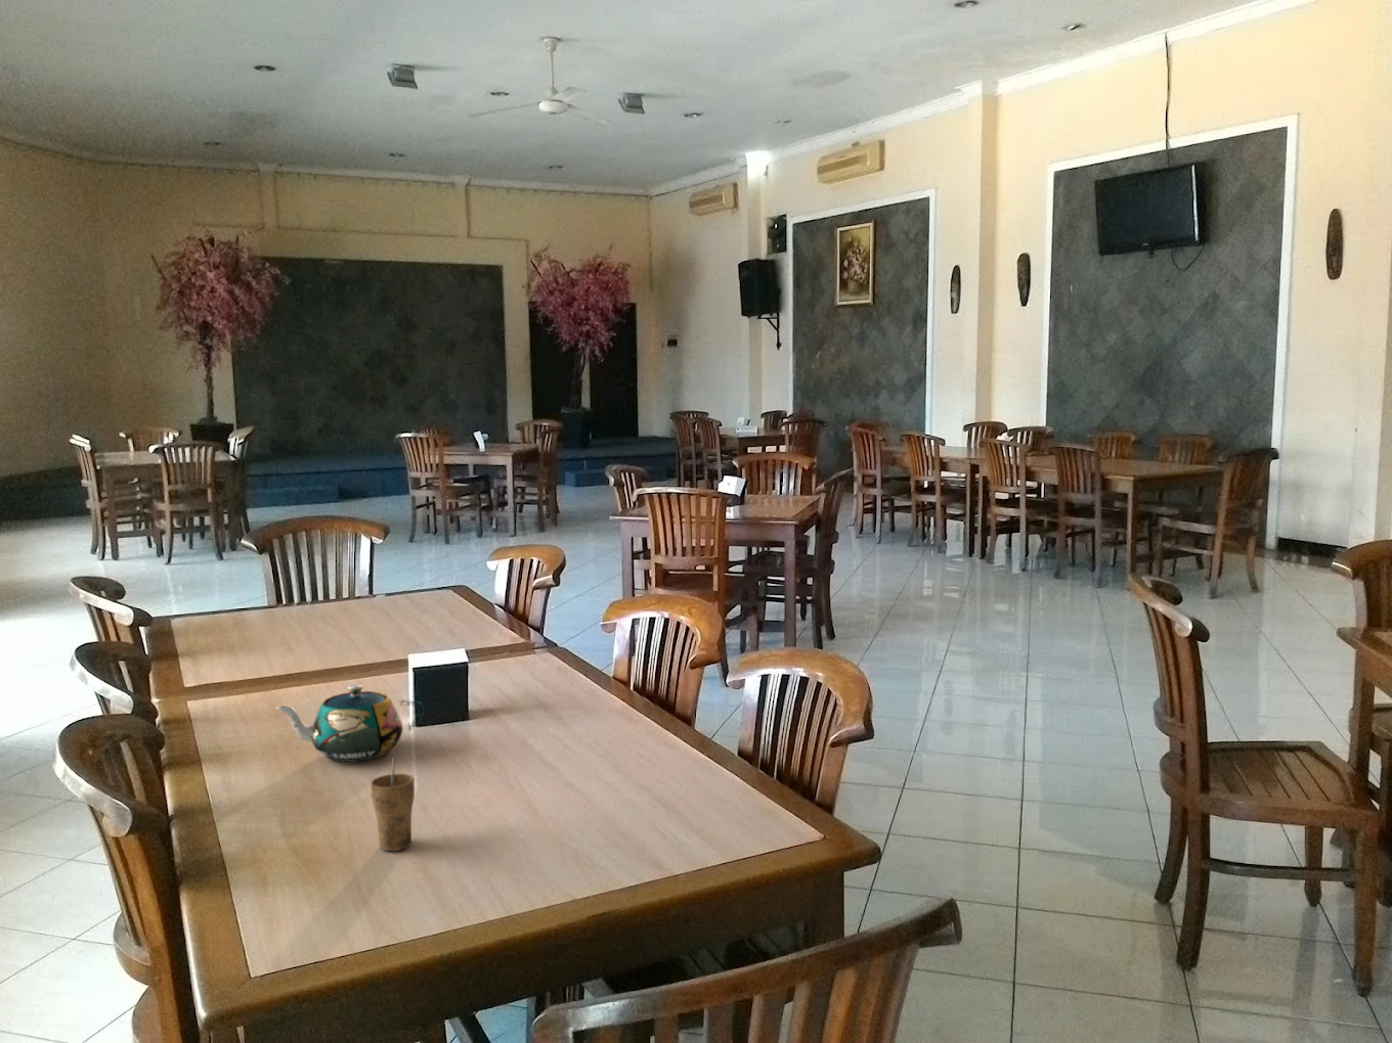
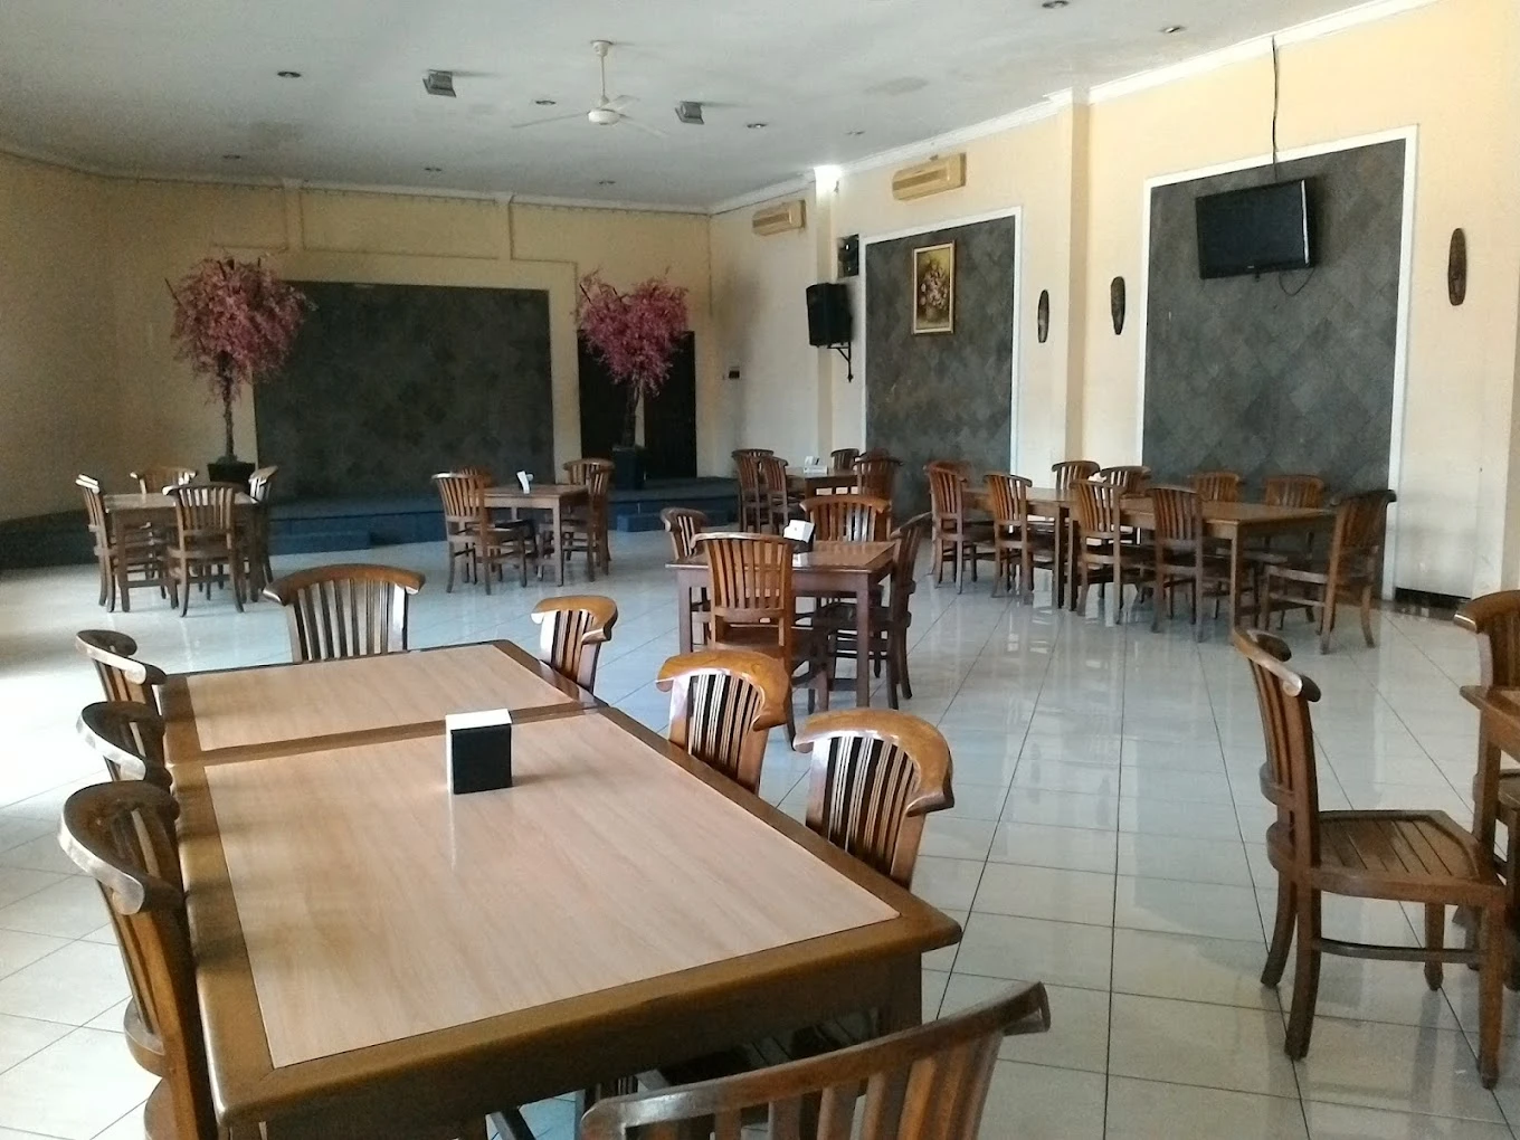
- teapot (351, 720)
- cup (393, 804)
